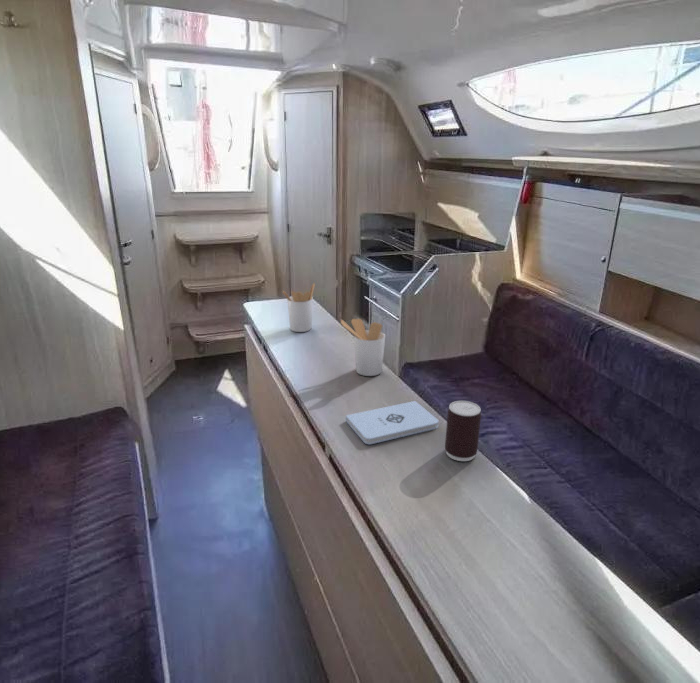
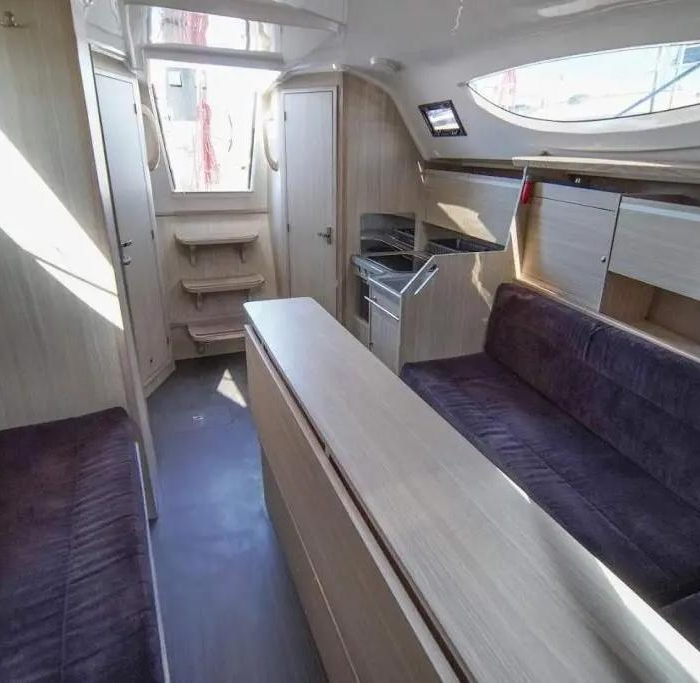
- utensil holder (361, 345)
- beverage can (462, 430)
- notepad (392, 421)
- utensil holder (300, 308)
